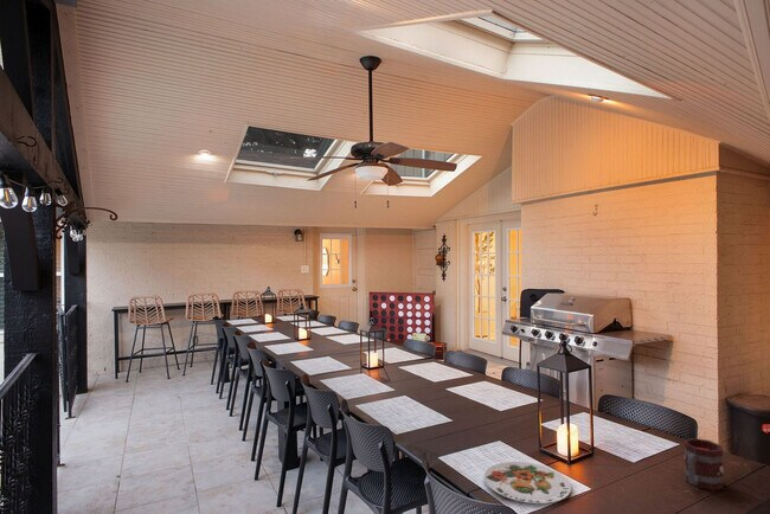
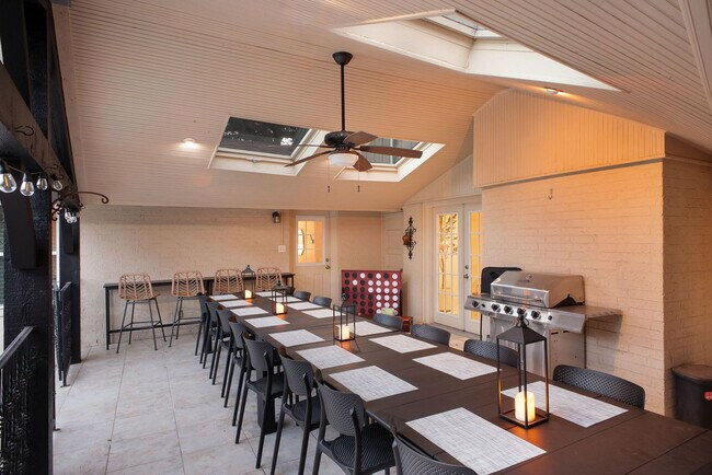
- plate (526, 482)
- mug (700, 464)
